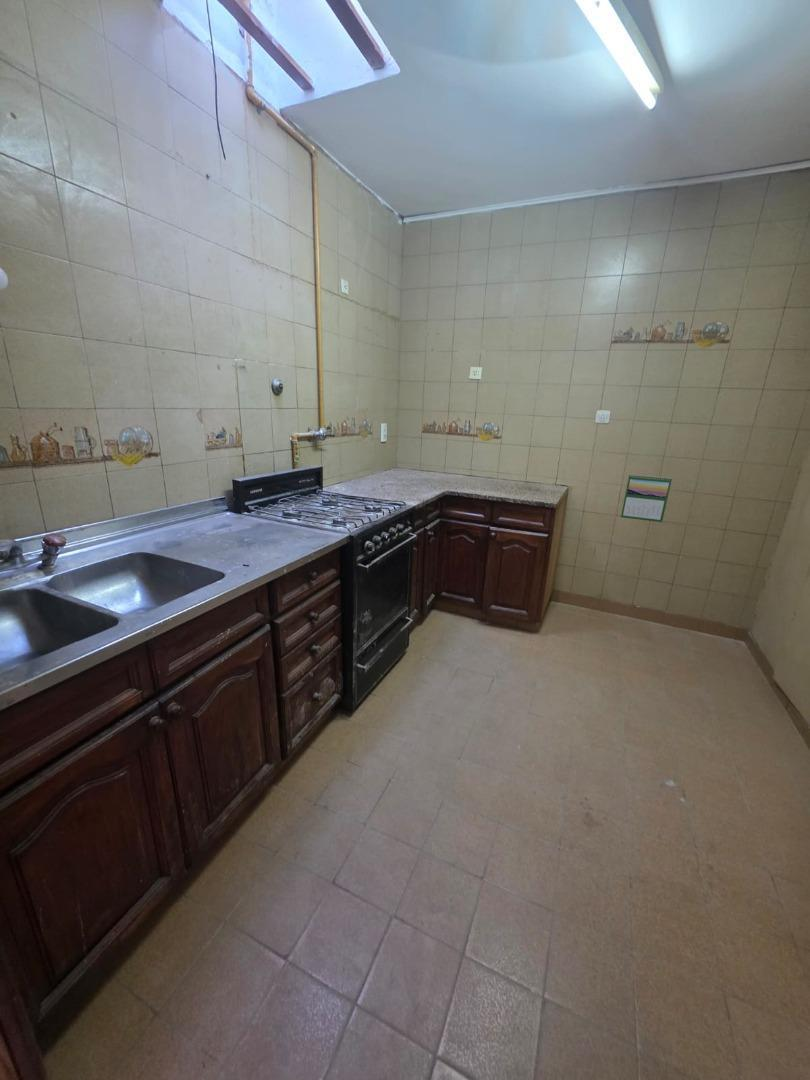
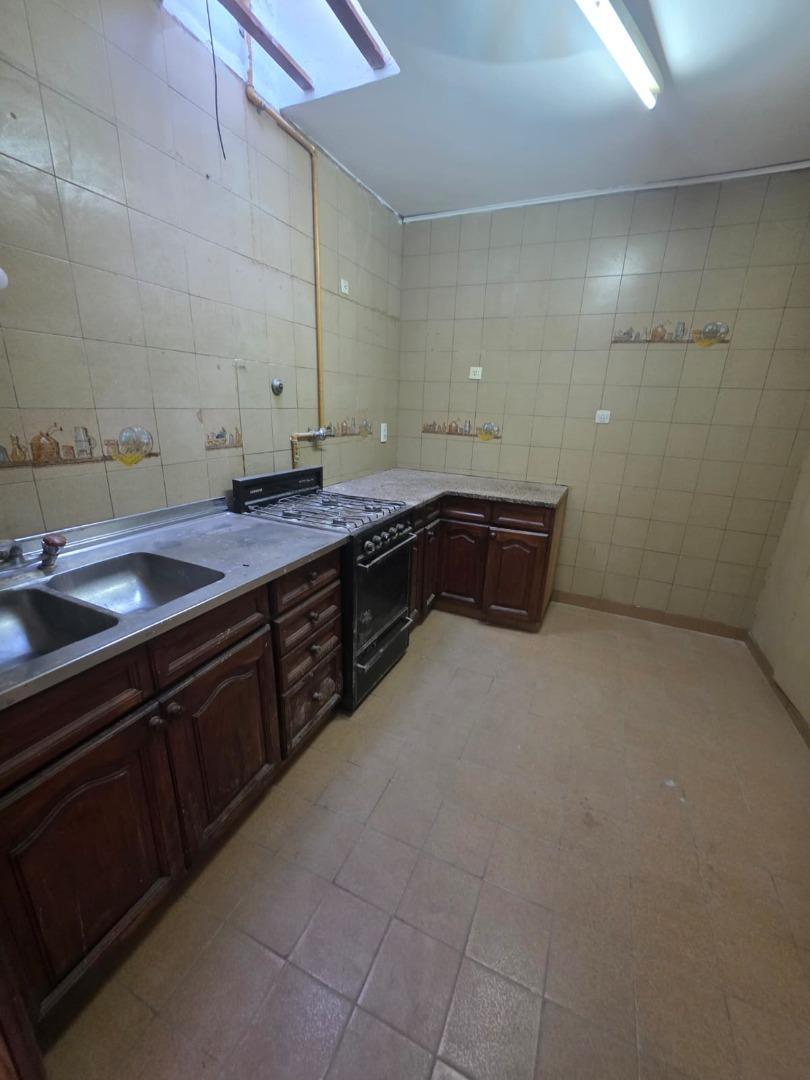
- calendar (645, 497)
